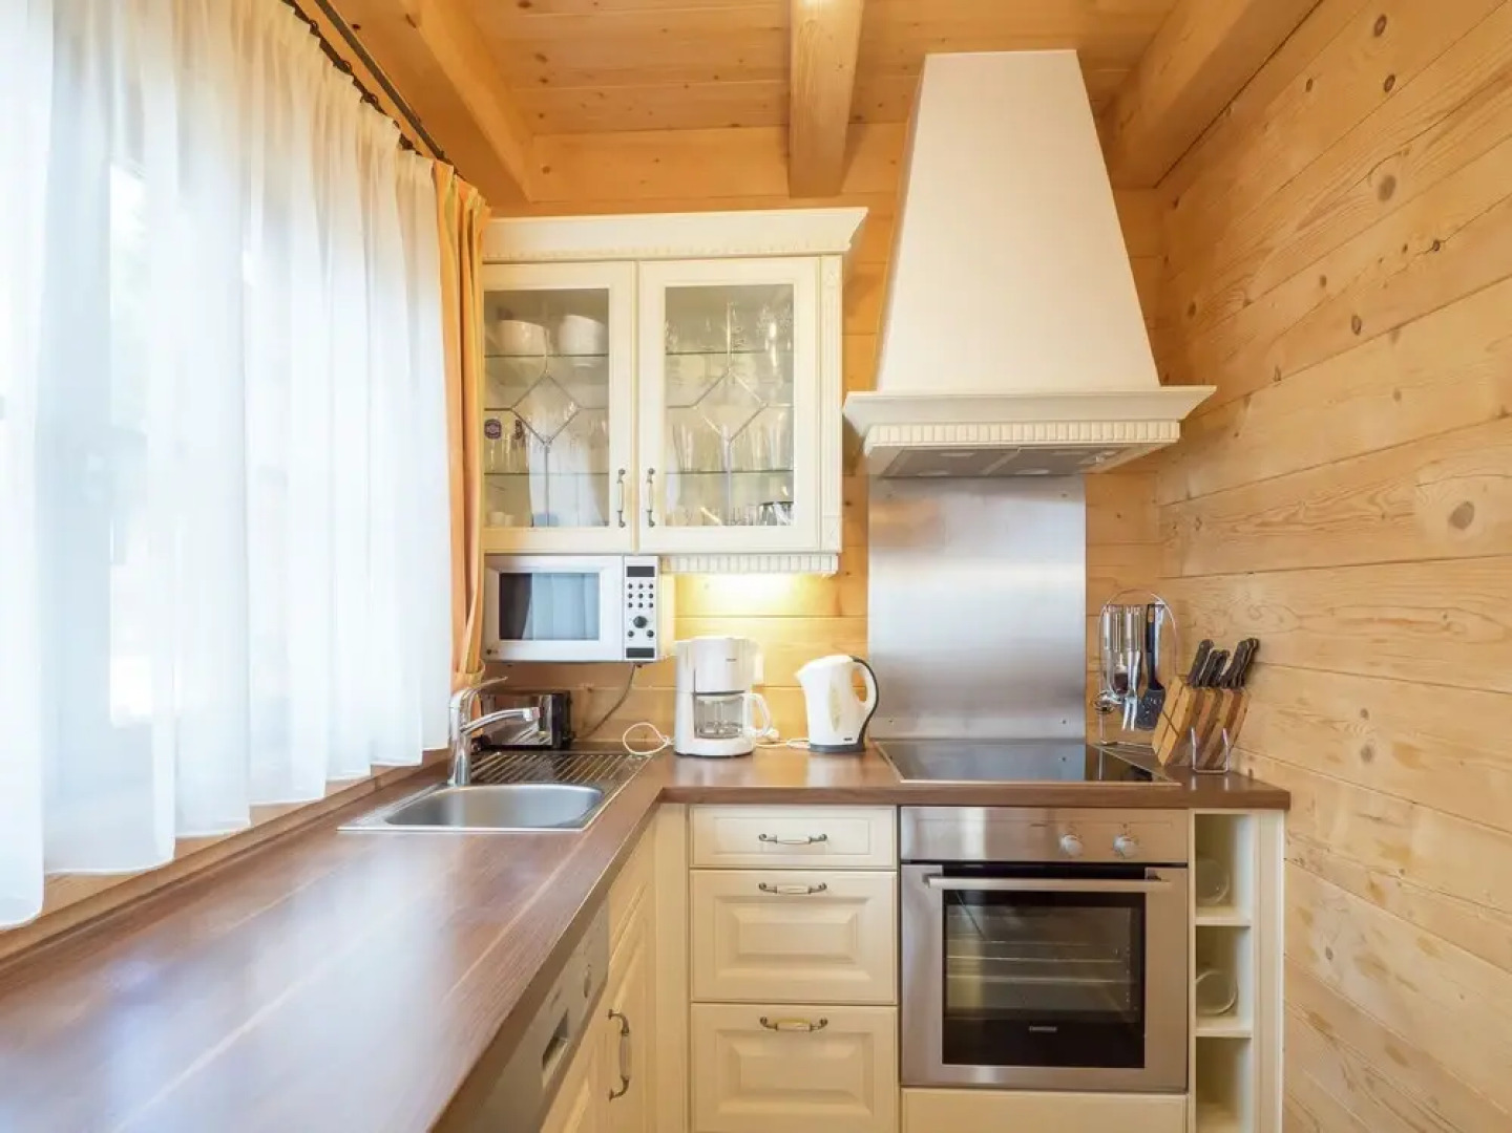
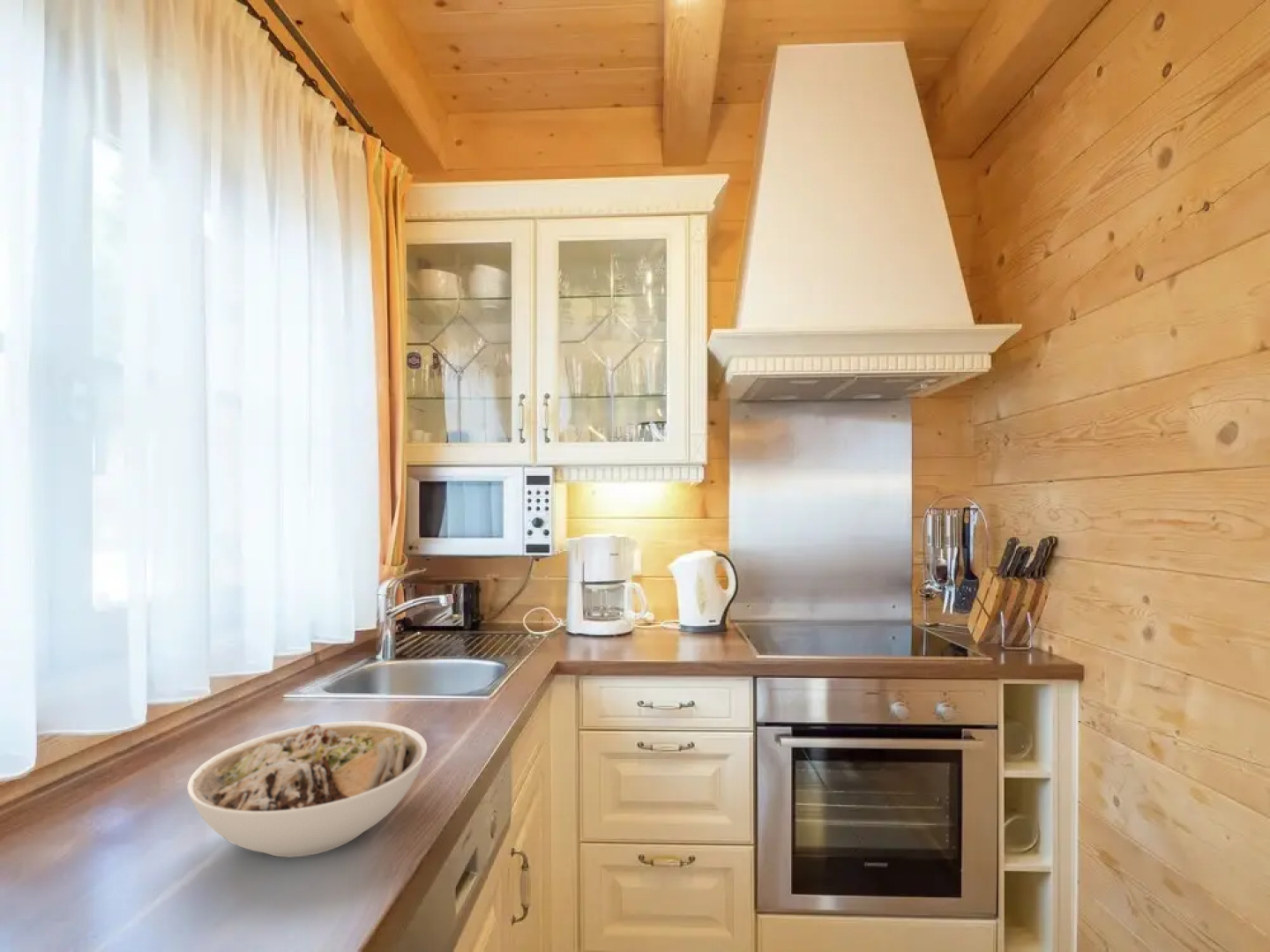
+ bowl (315, 784)
